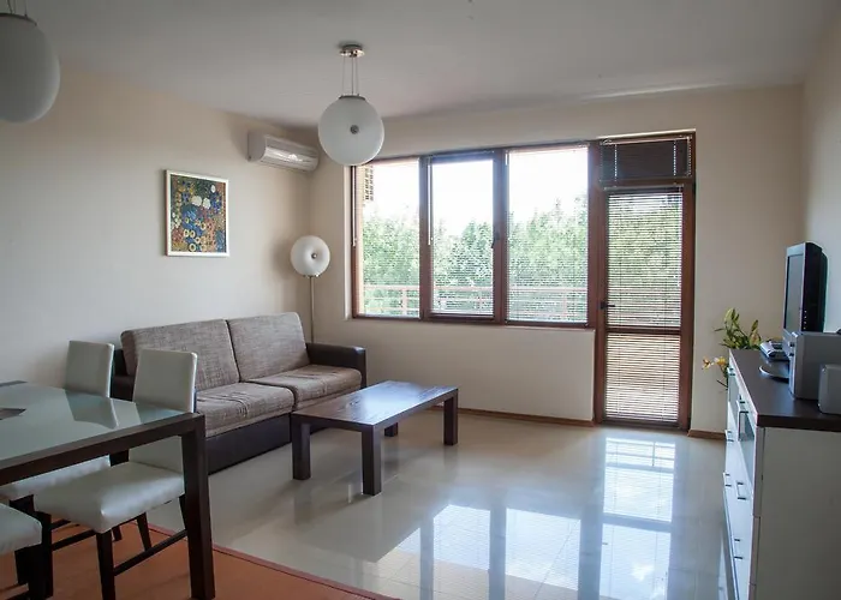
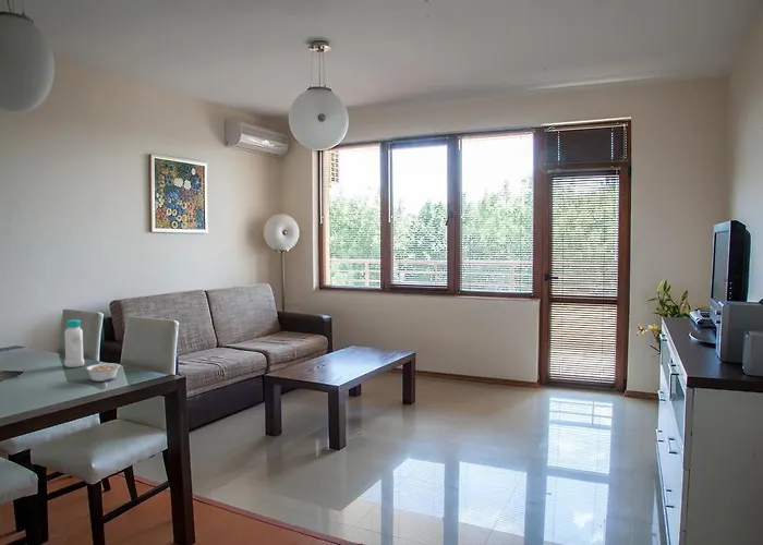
+ bottle (73, 342)
+ legume (104, 372)
